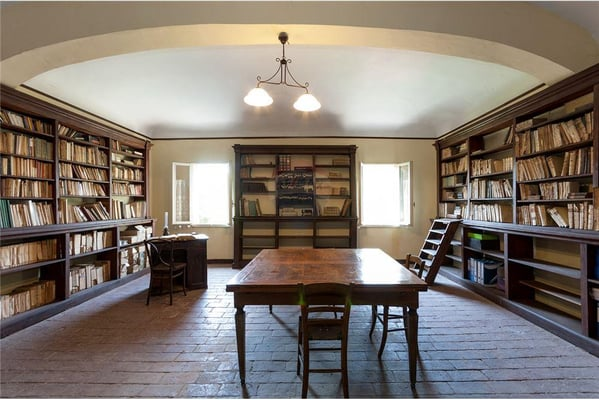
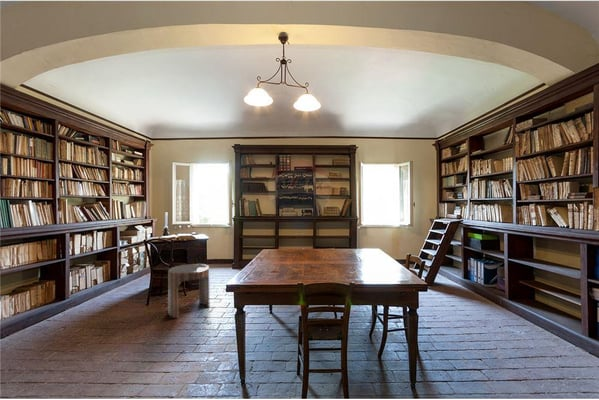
+ side table (187, 280)
